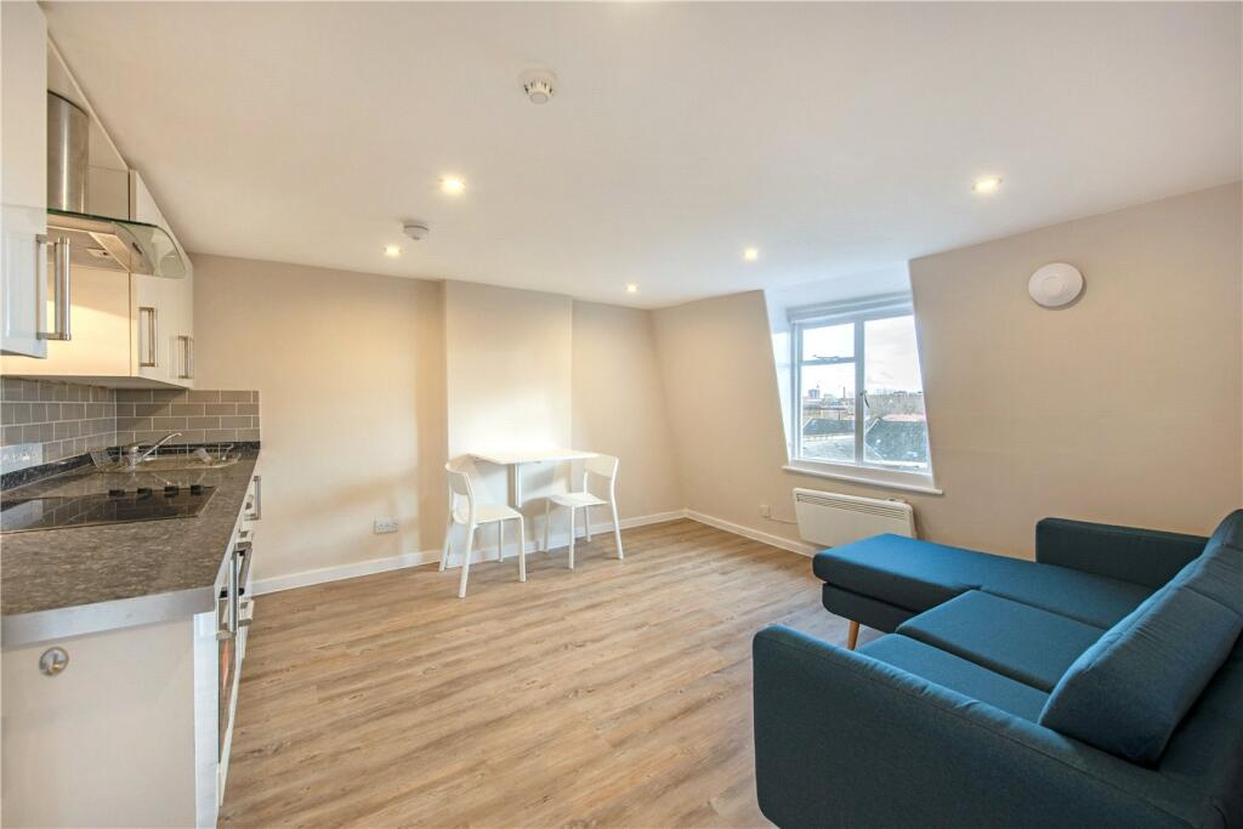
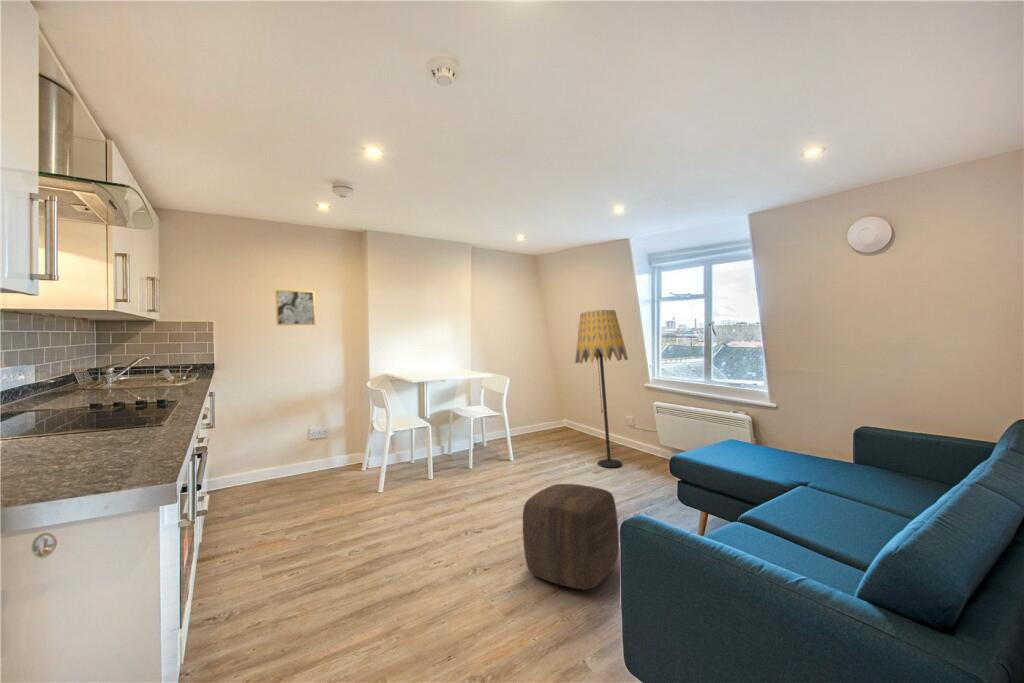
+ floor lamp (603, 387)
+ ottoman (571, 531)
+ wall art (295, 307)
